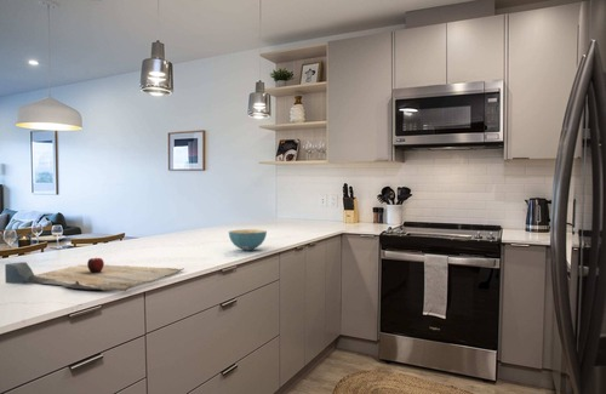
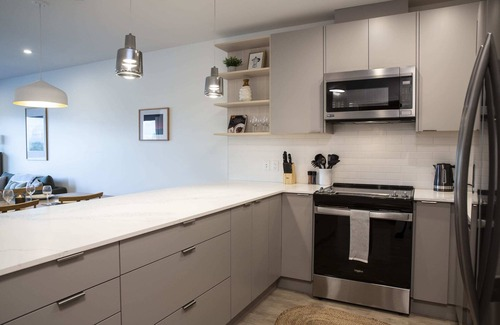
- cereal bowl (247, 240)
- cutting board (101, 267)
